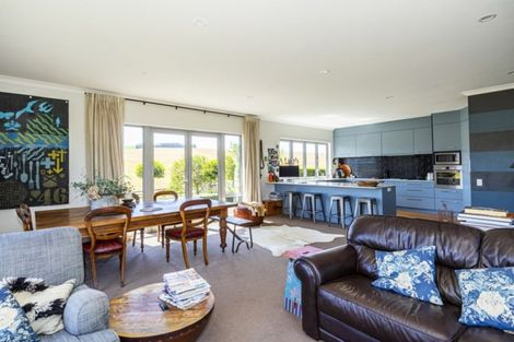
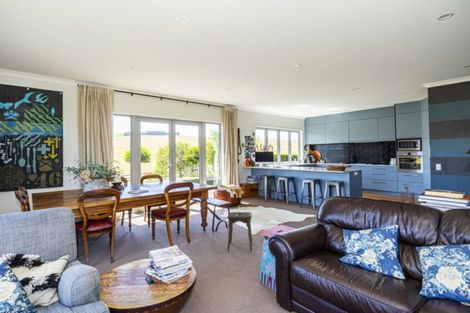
+ stool (232, 229)
